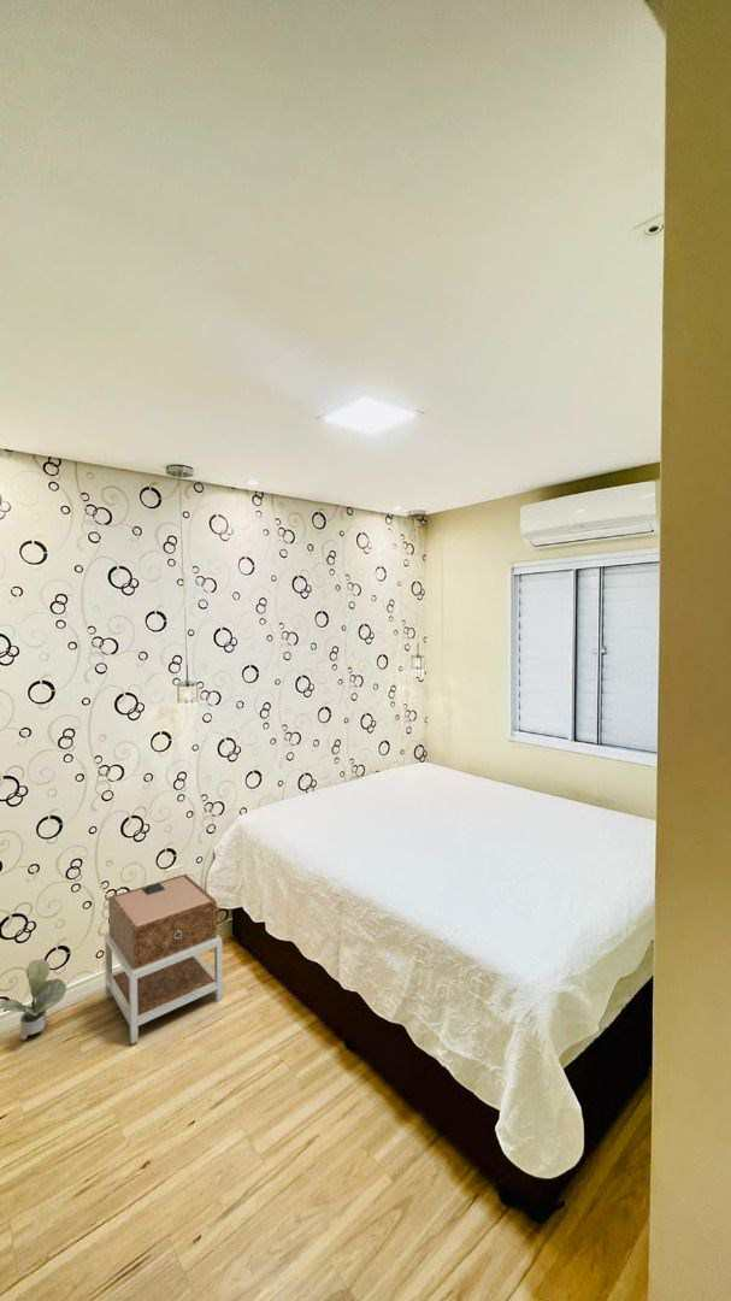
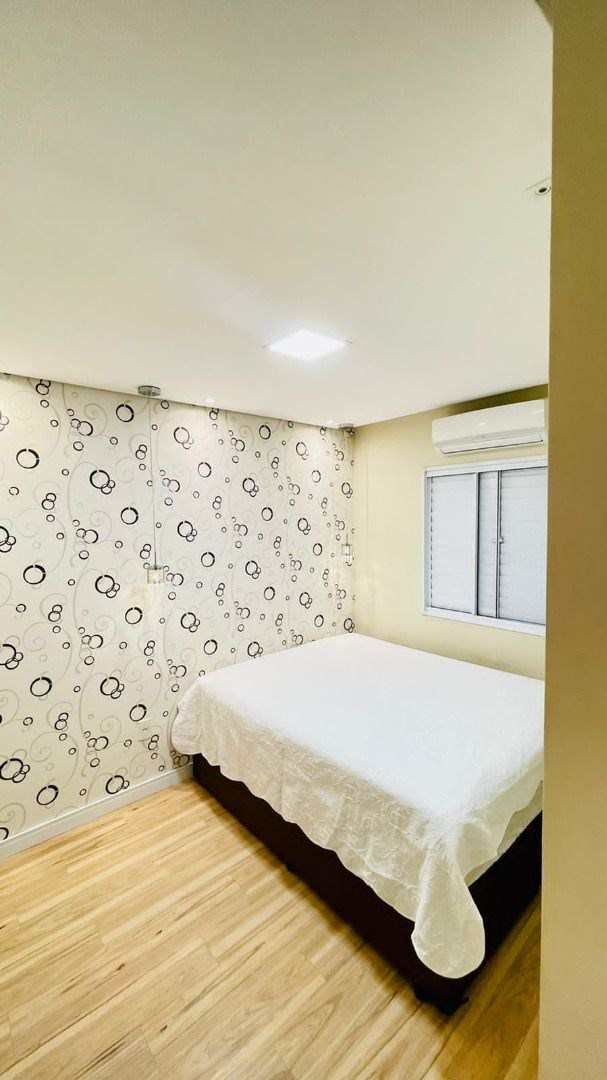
- nightstand (163, 946)
- potted plant (34, 1005)
